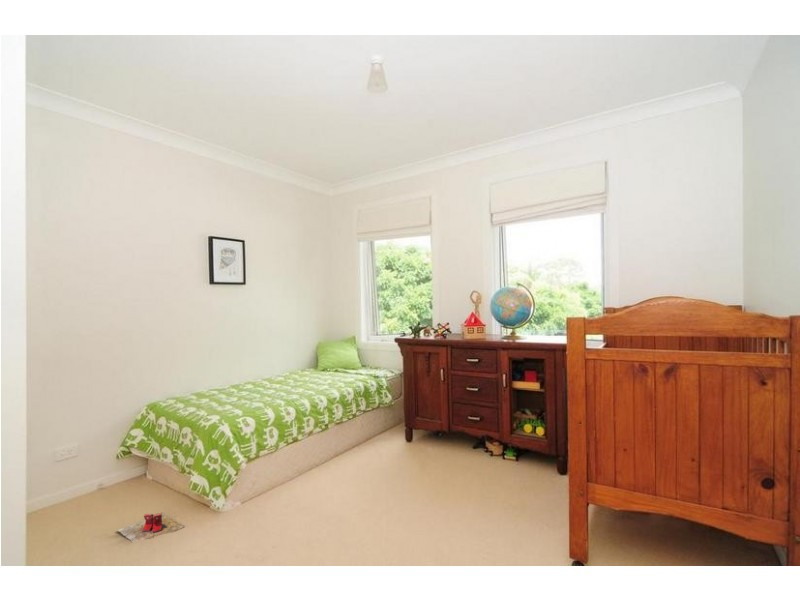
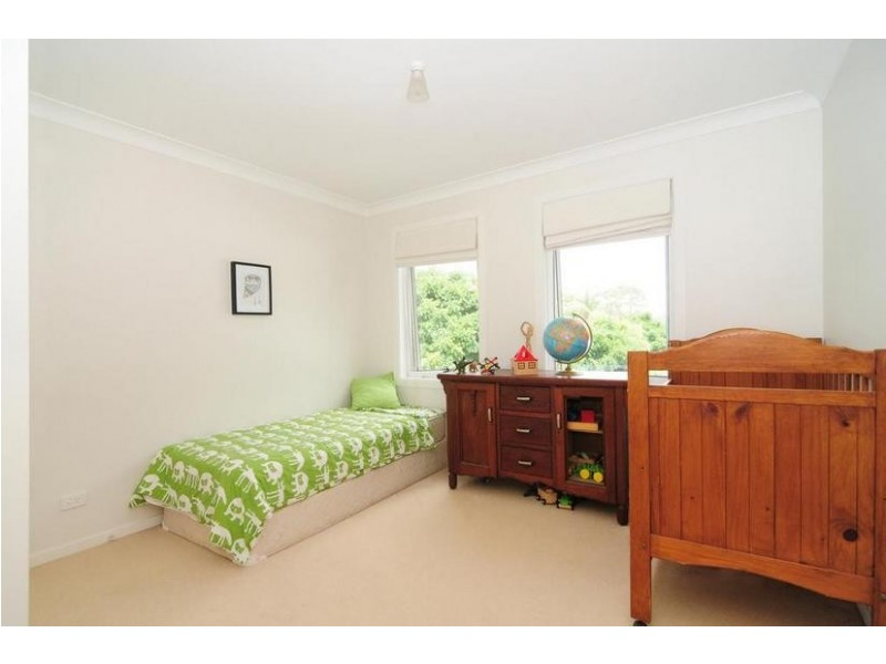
- slippers (151, 521)
